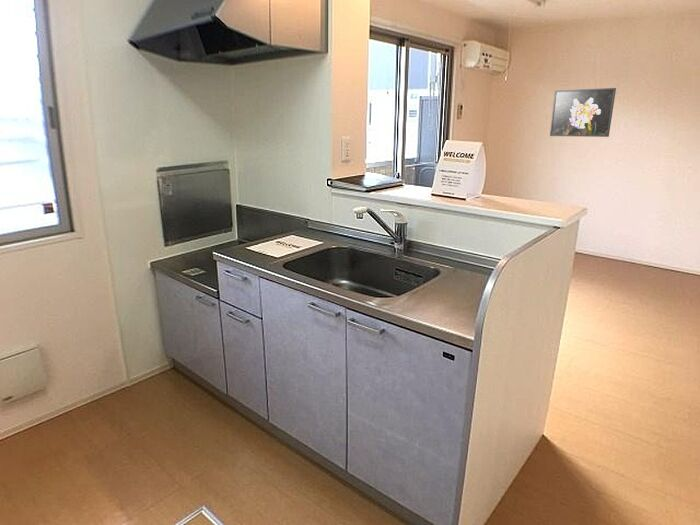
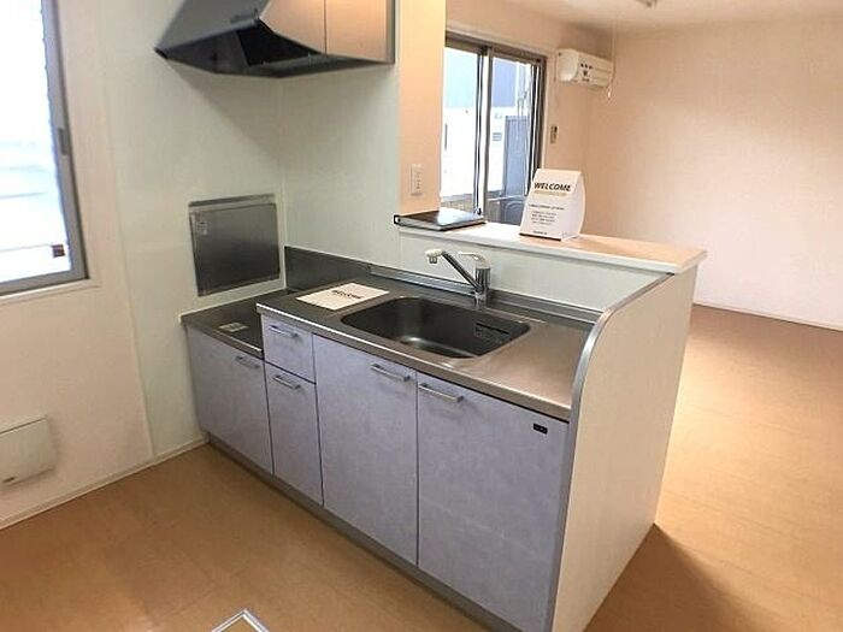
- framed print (581, 113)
